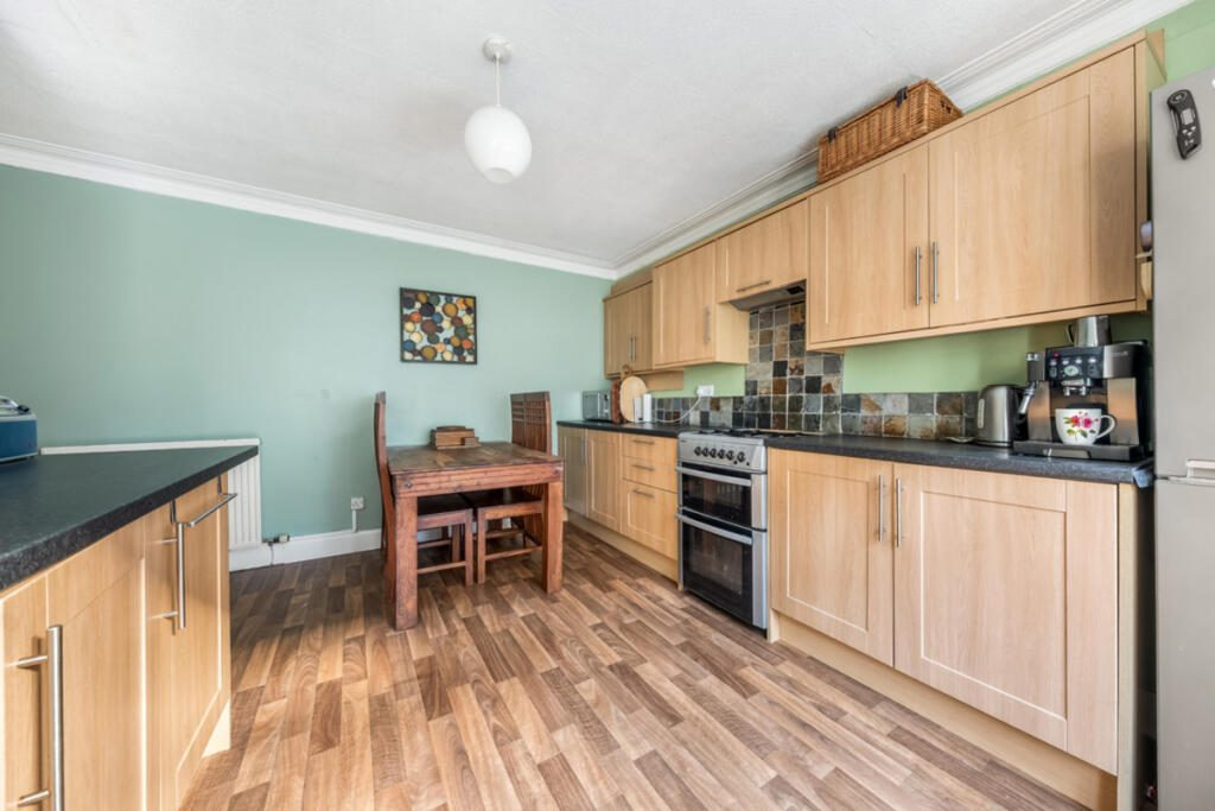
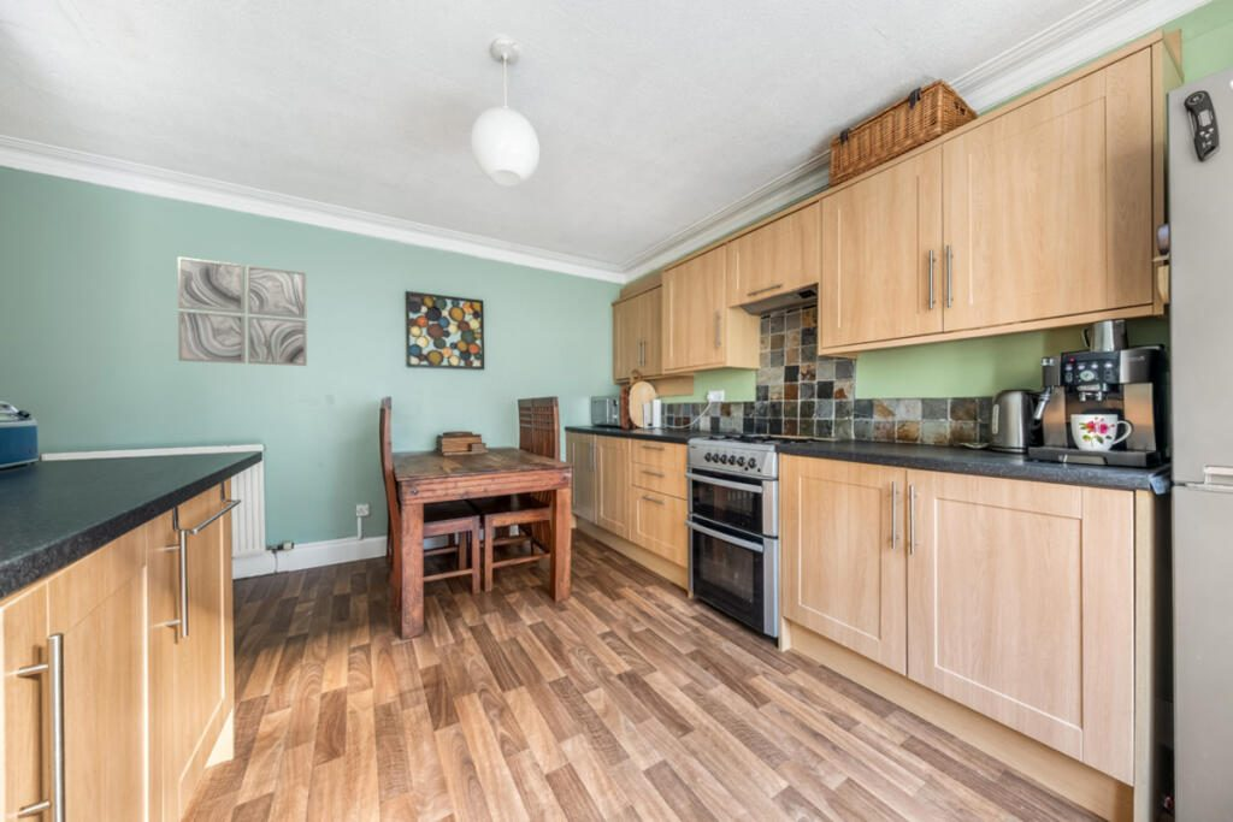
+ wall art (248, 313)
